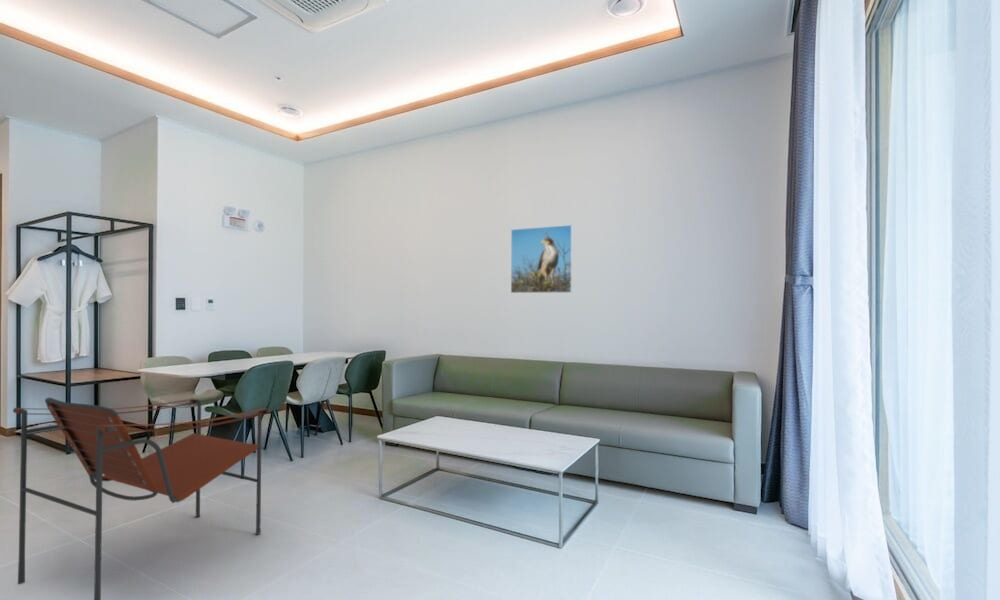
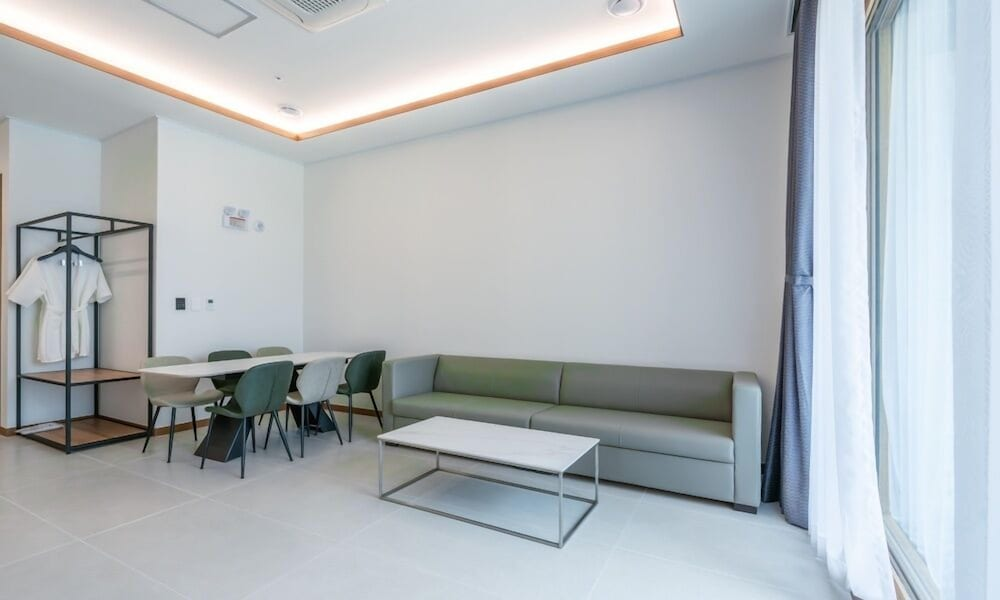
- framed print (540, 260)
- armchair (155, 472)
